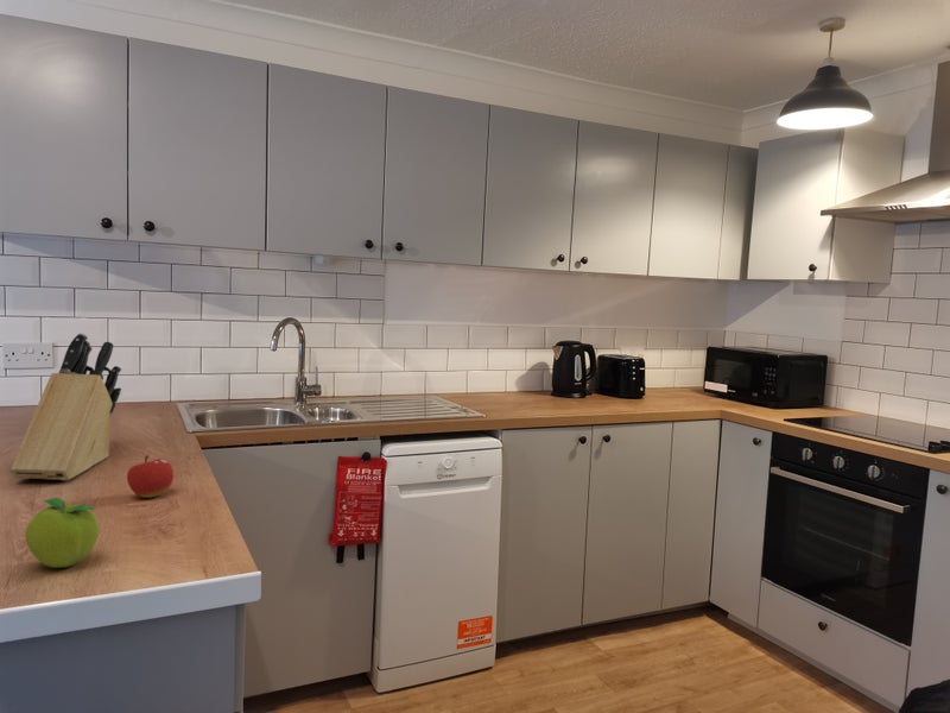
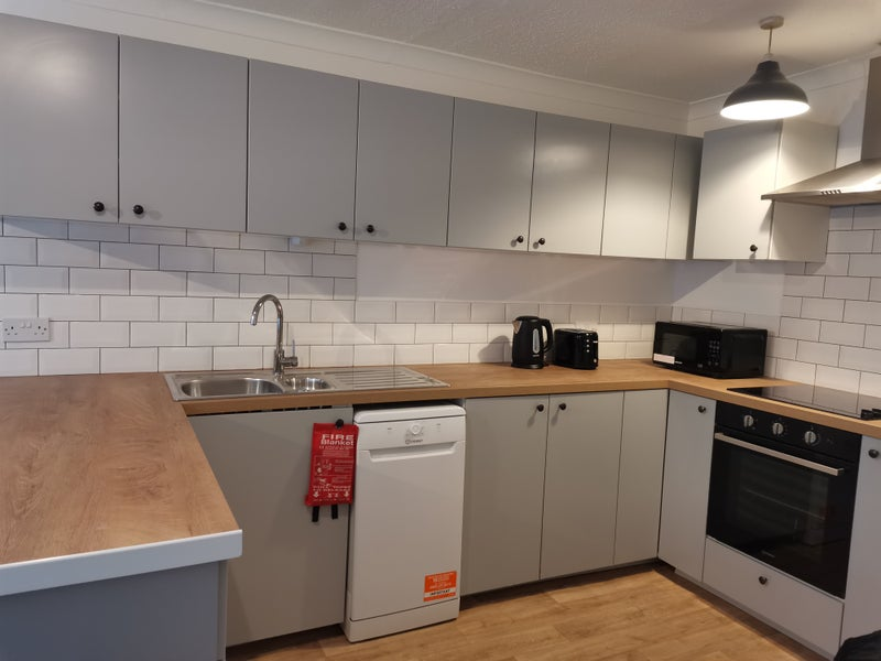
- knife block (72, 400)
- fruit (62, 532)
- fruit (150, 477)
